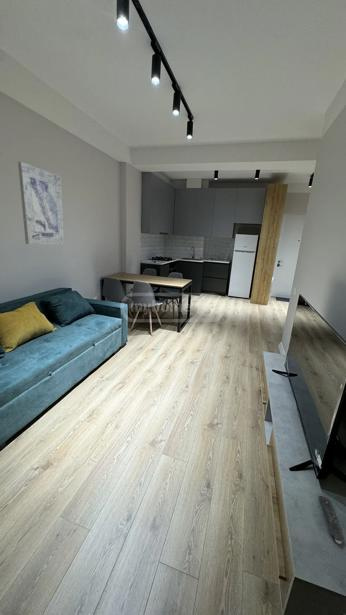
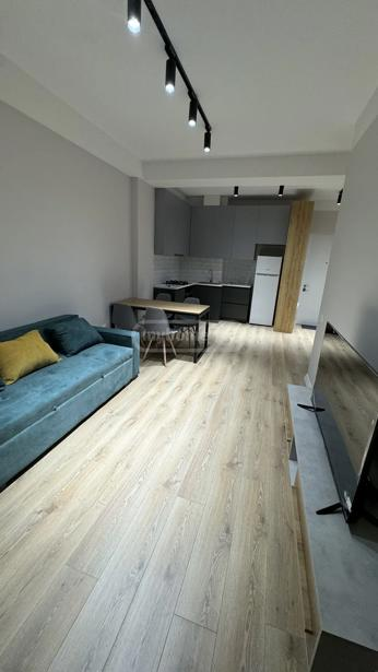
- remote control (331, 518)
- wall art (44, 208)
